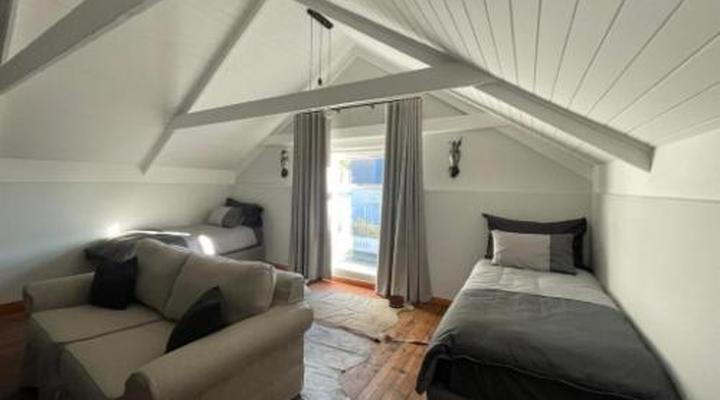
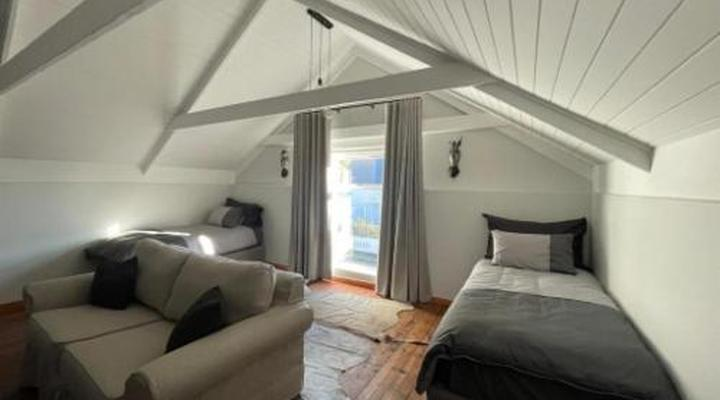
- basket (396, 295)
